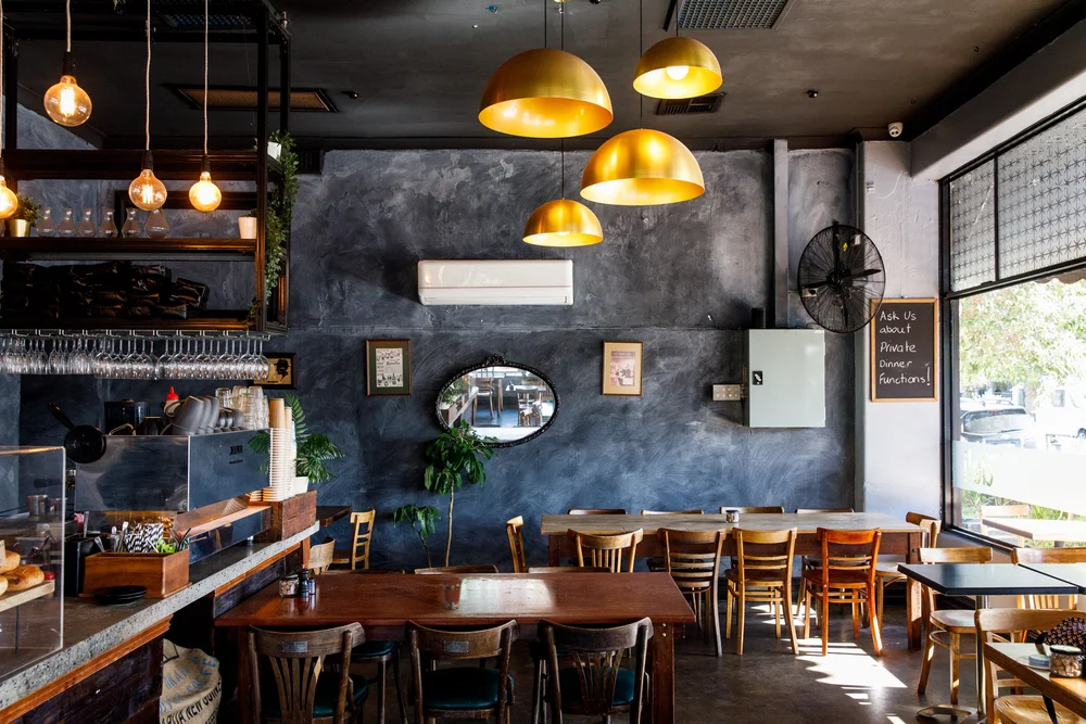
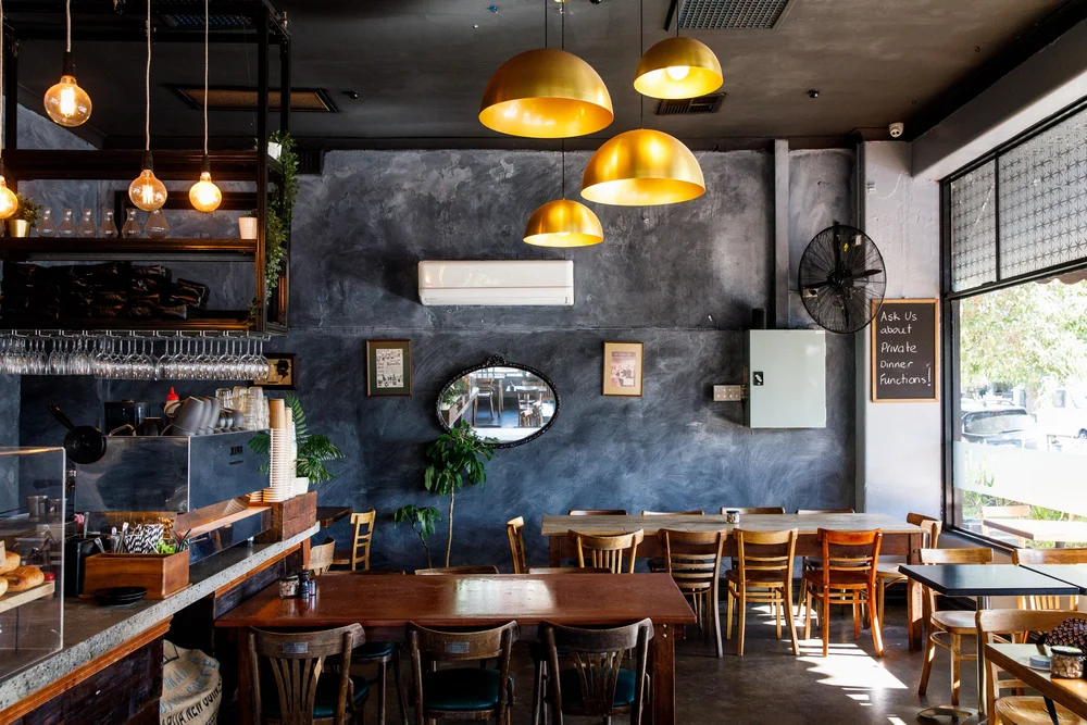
- coffee cup (452, 593)
